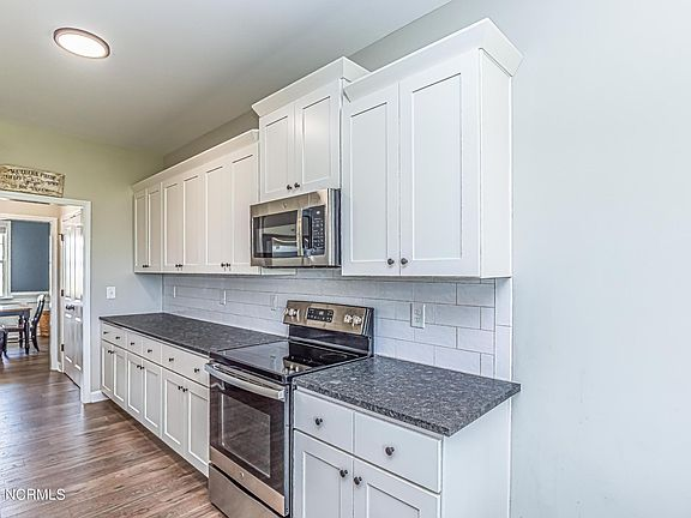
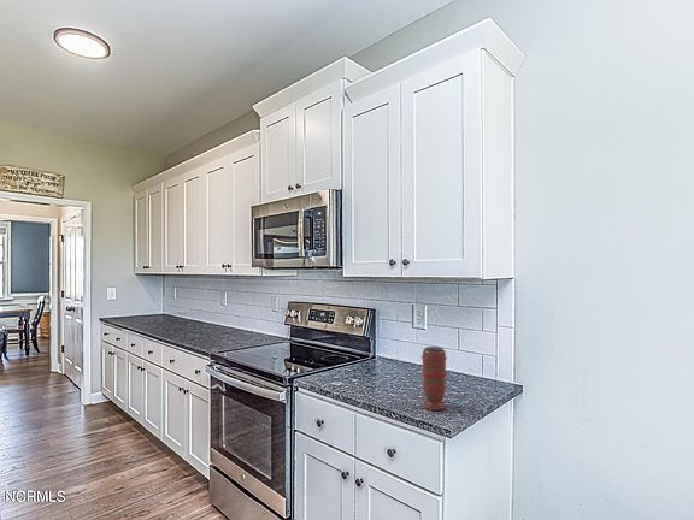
+ spice grinder (434, 377)
